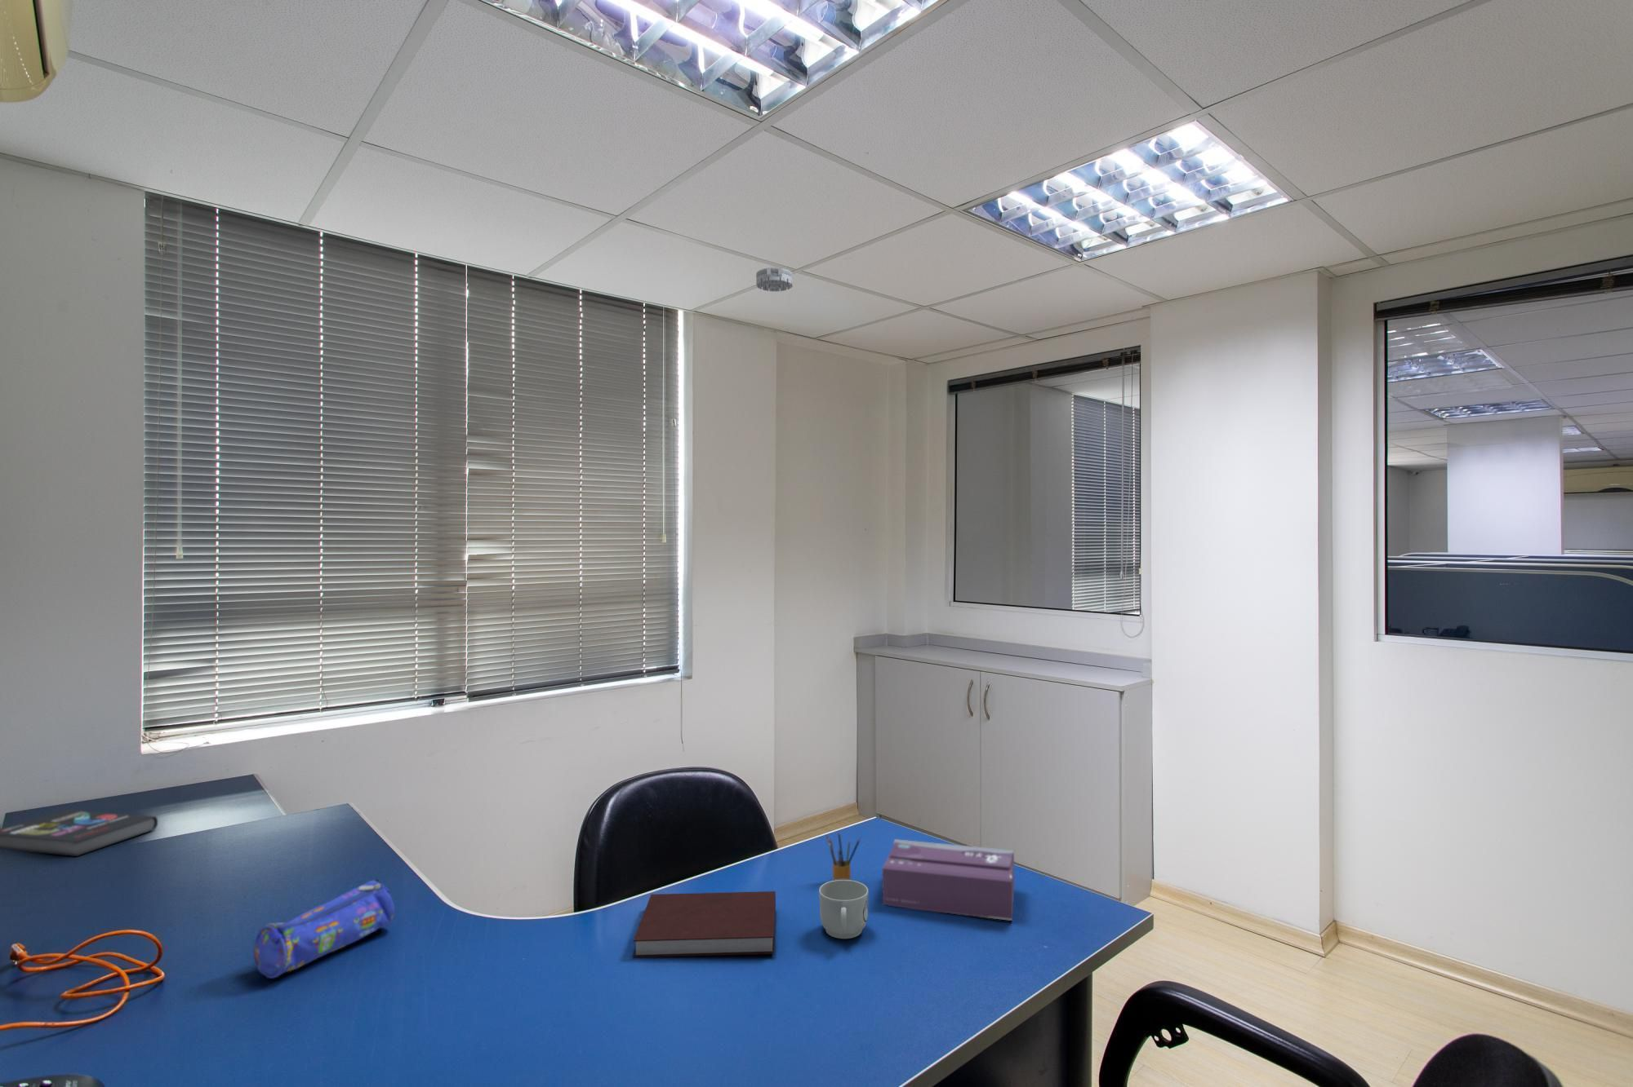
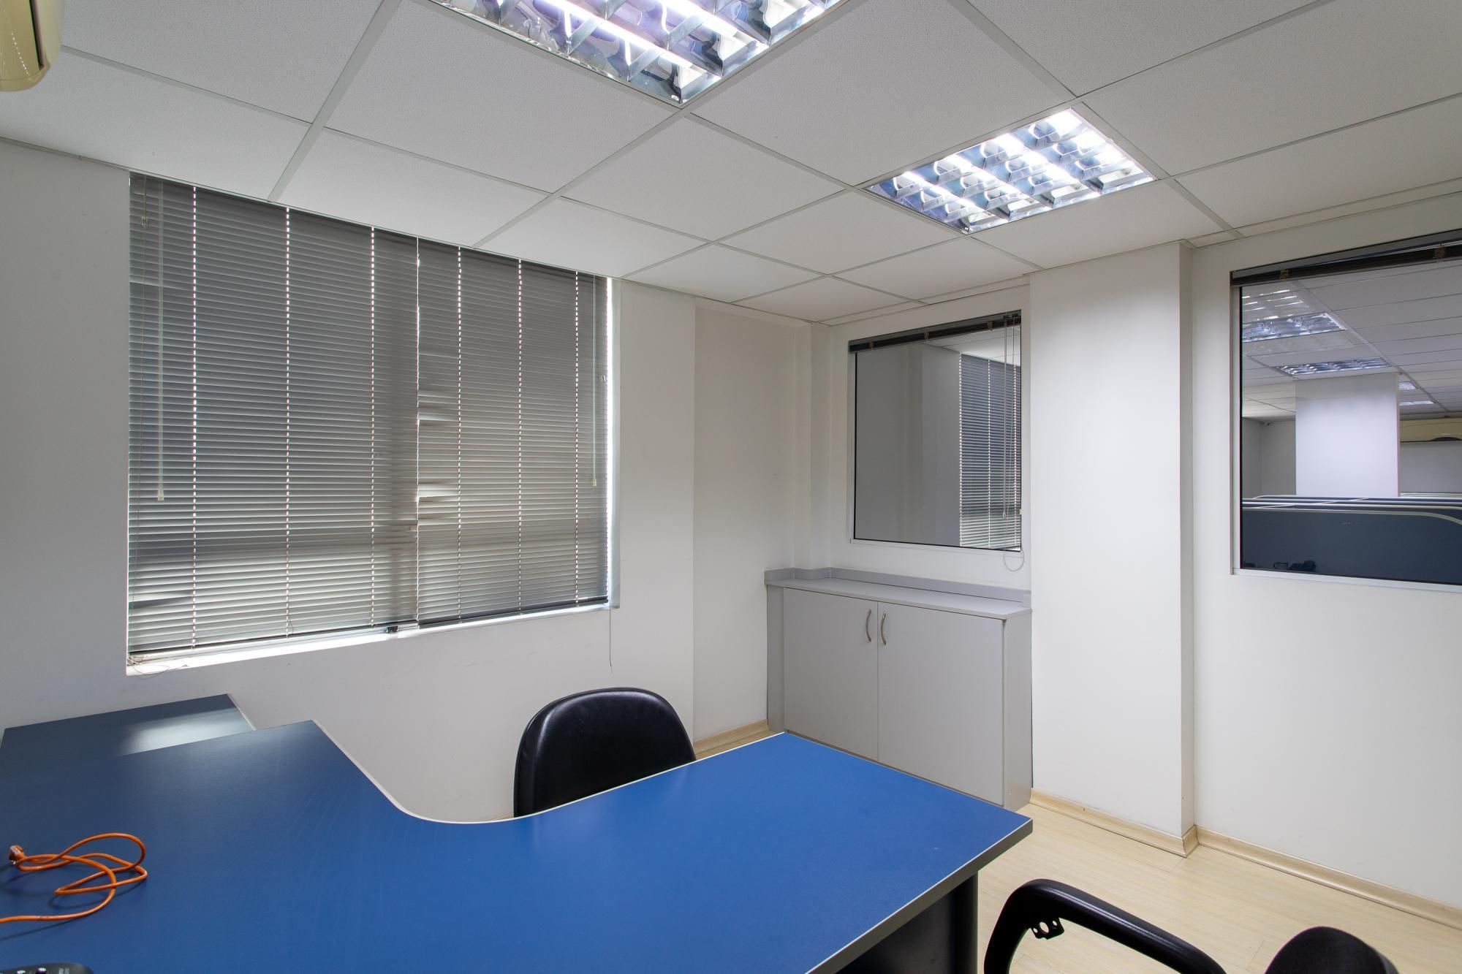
- smoke detector (775, 279)
- mug (844, 912)
- tissue box (949, 877)
- book (74, 830)
- pencil case (329, 924)
- notebook (709, 922)
- pencil box (843, 859)
